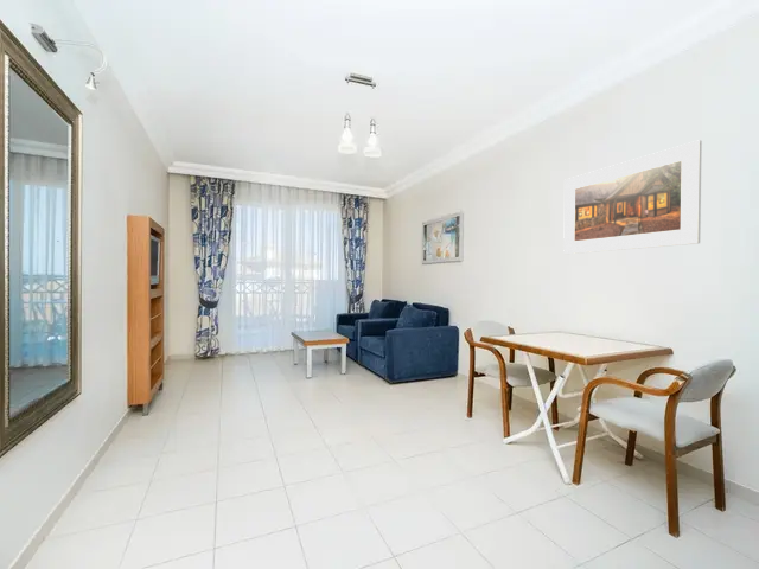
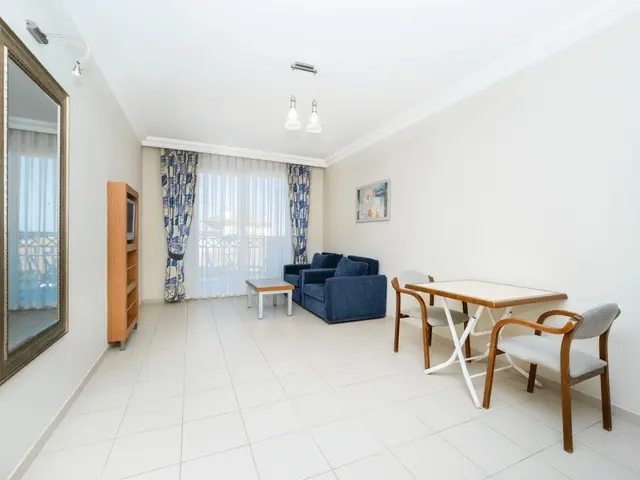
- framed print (620, 206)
